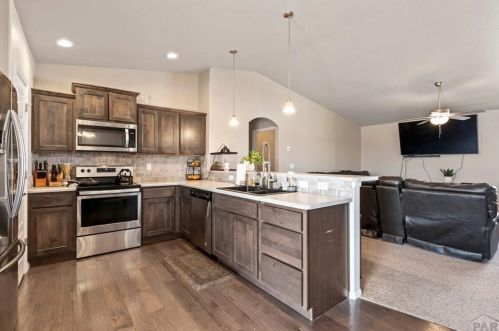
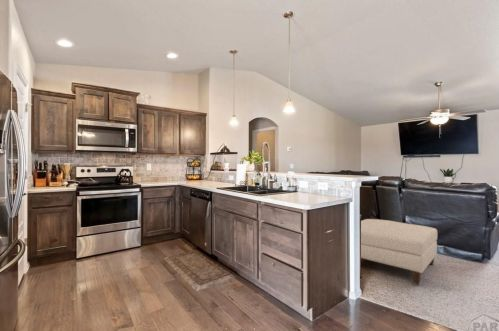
+ ottoman (389, 244)
